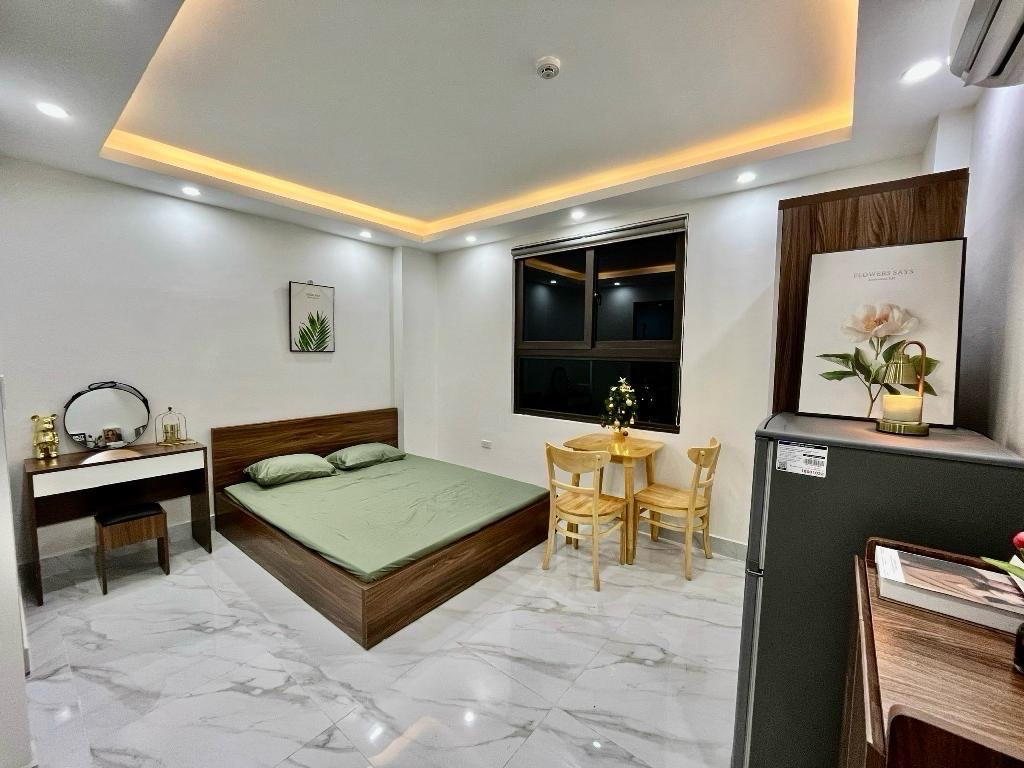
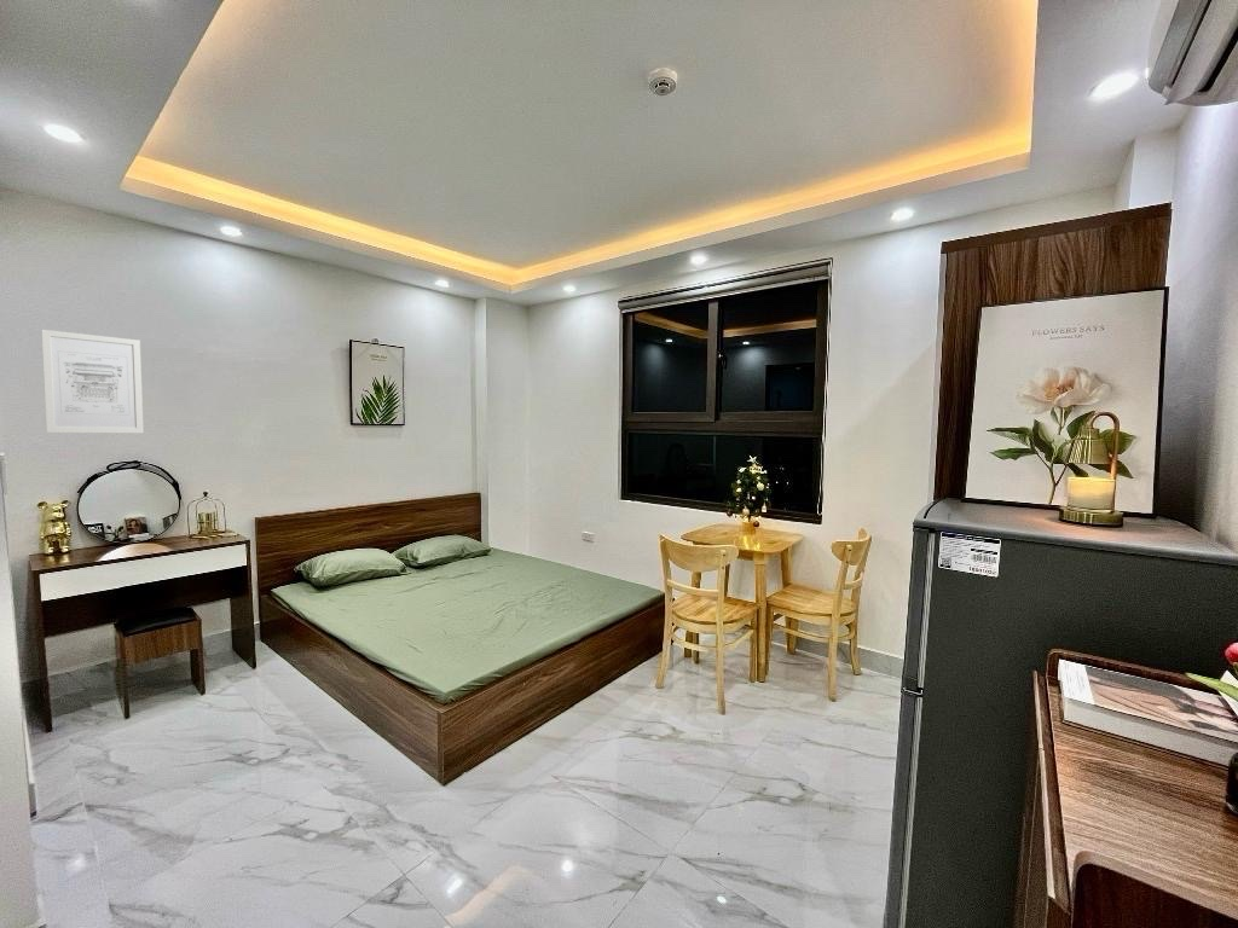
+ wall art (94, 383)
